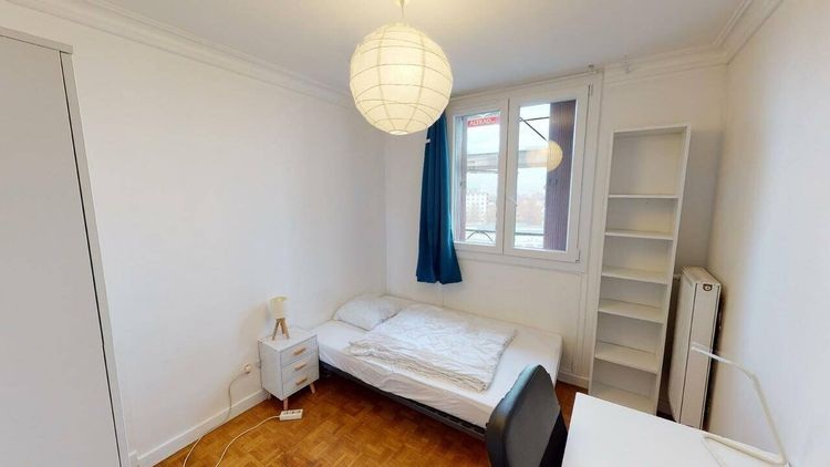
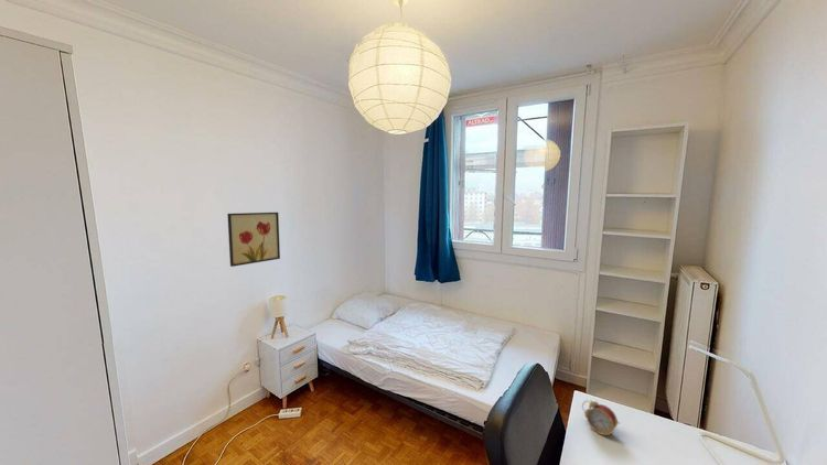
+ wall art (255, 237)
+ alarm clock (600, 417)
